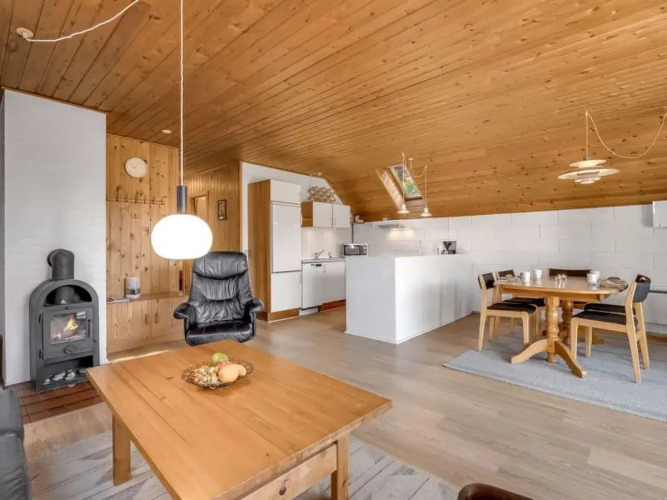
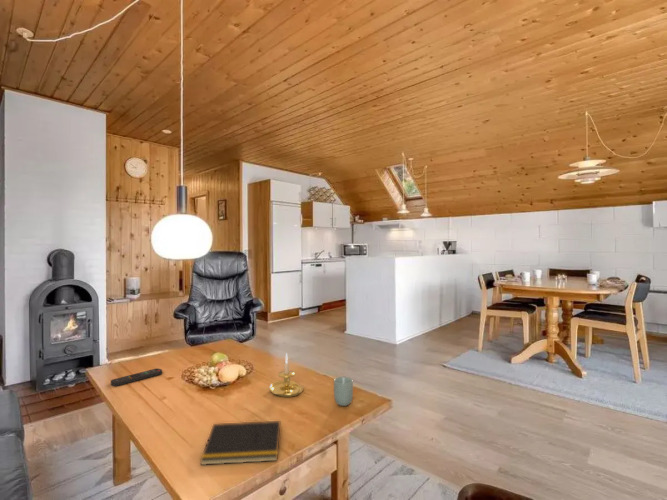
+ notepad (243, 441)
+ candle holder (288, 372)
+ remote control (137, 376)
+ cup (343, 391)
